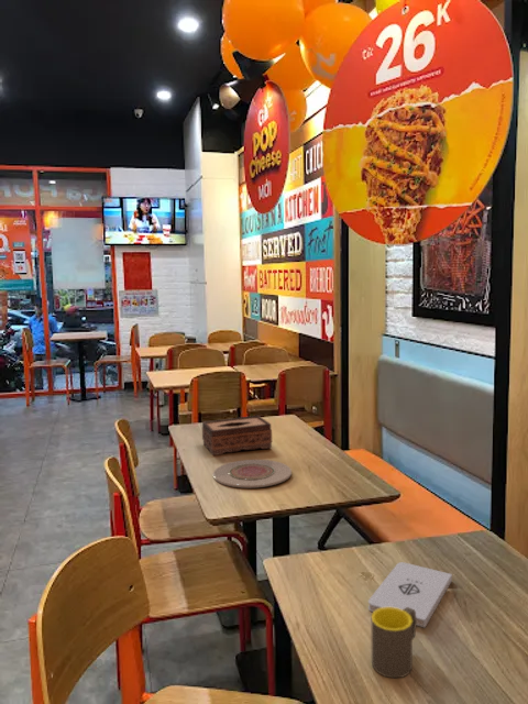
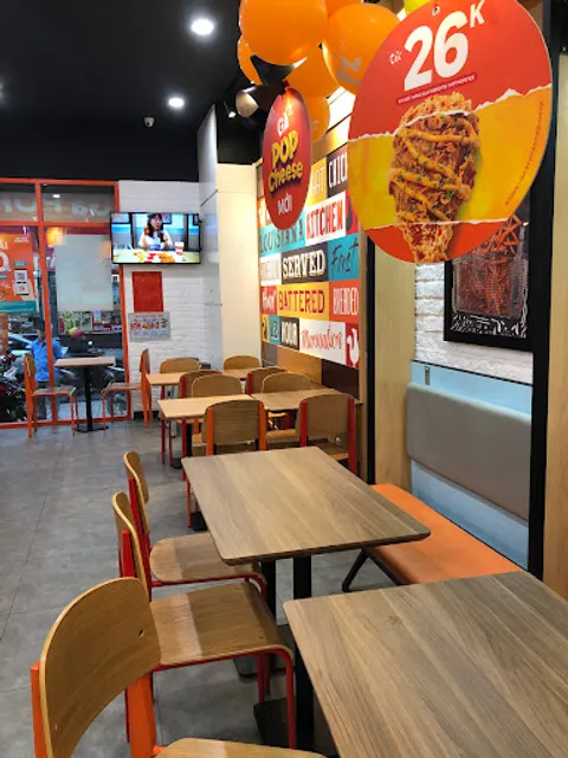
- mug (397, 635)
- notepad (410, 591)
- tissue box (237, 435)
- plate (252, 472)
